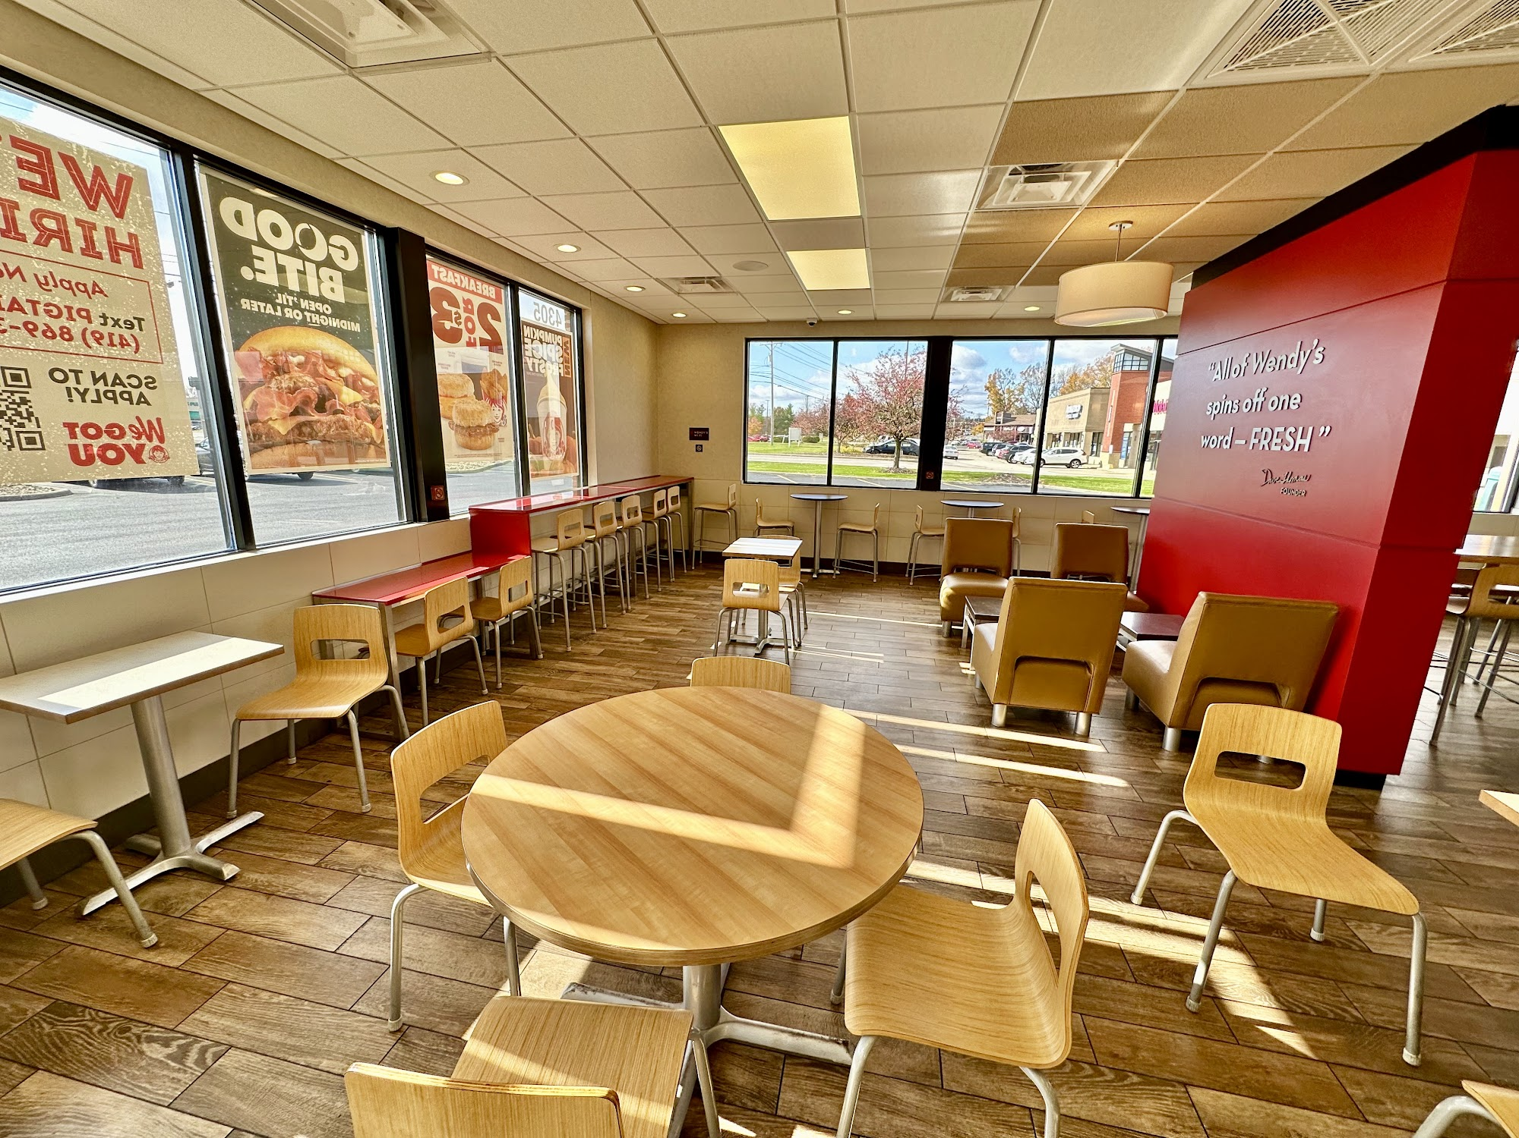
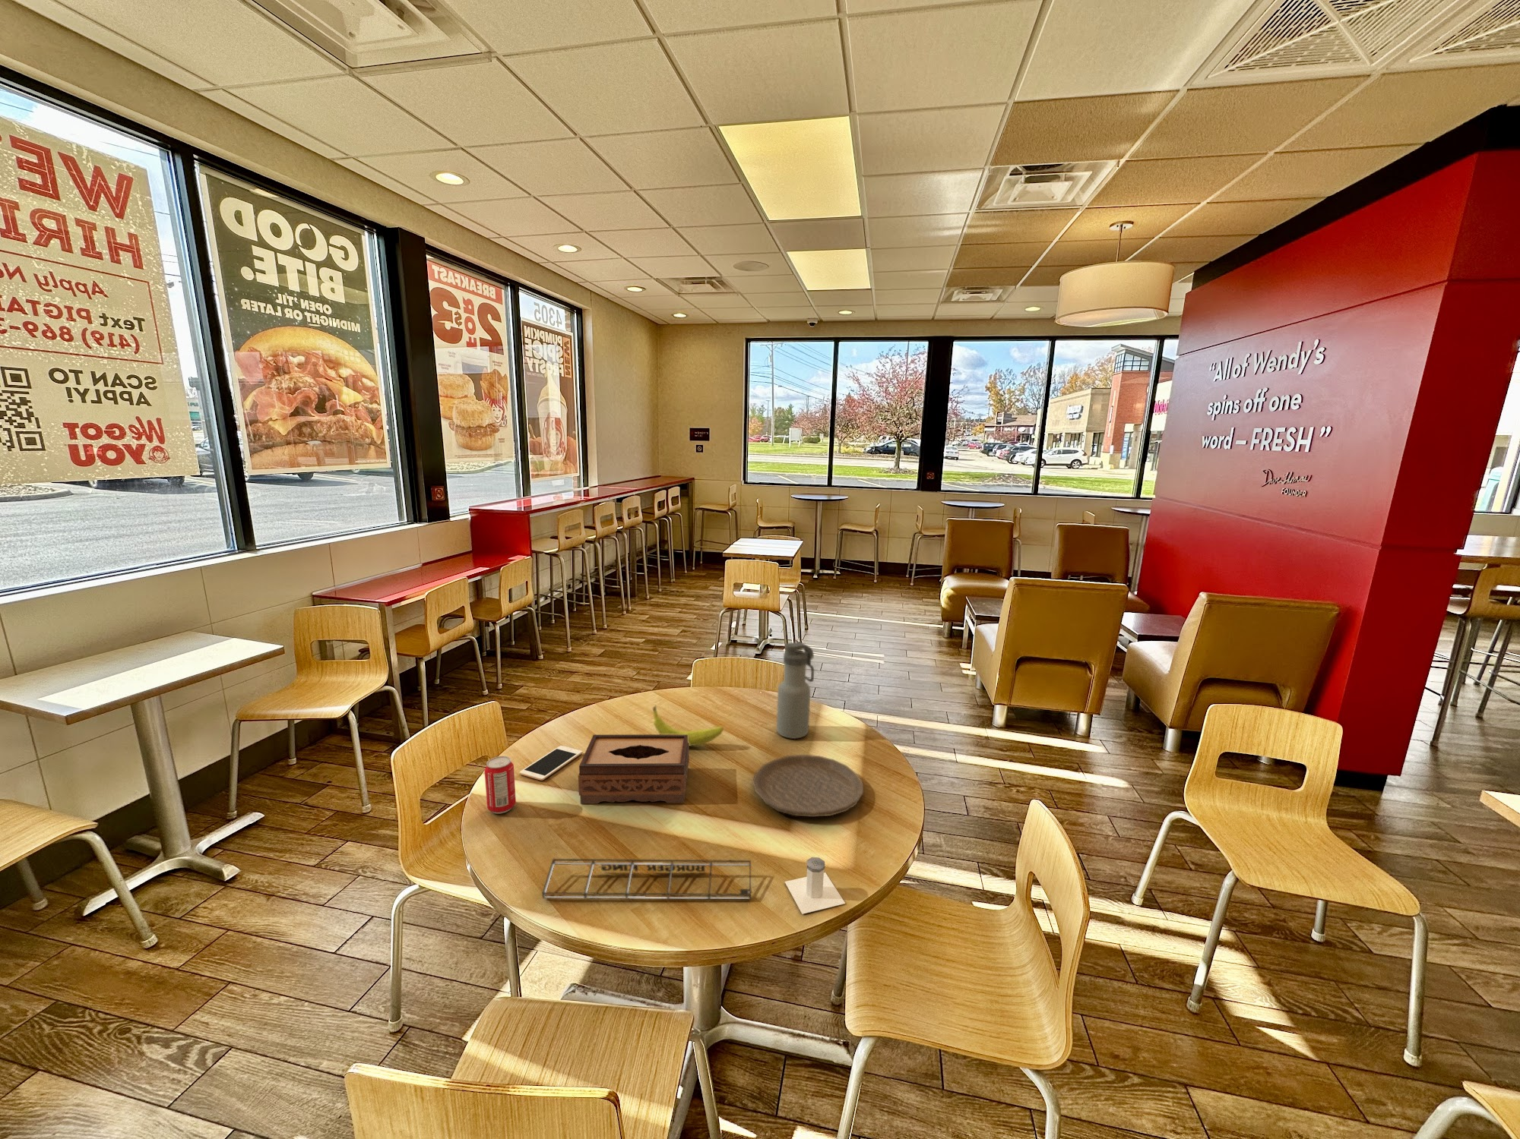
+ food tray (649, 871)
+ fruit (686, 731)
+ salt shaker (815, 878)
+ water bottle (795, 689)
+ beverage can (500, 785)
+ tissue box (637, 767)
+ plate (807, 785)
+ cell phone (552, 762)
